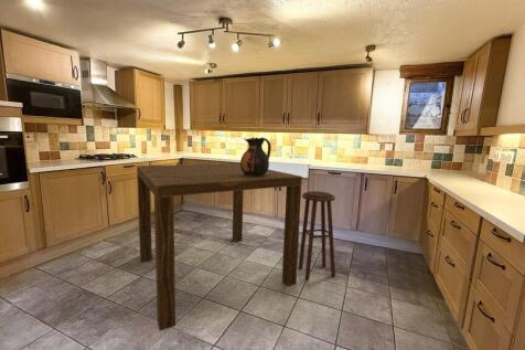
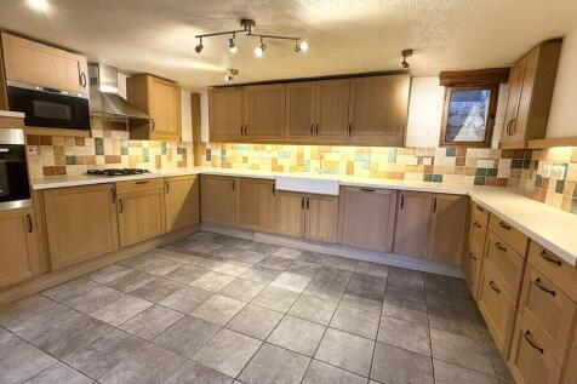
- ceramic jug (255, 156)
- dining table (233, 221)
- stool (317, 235)
